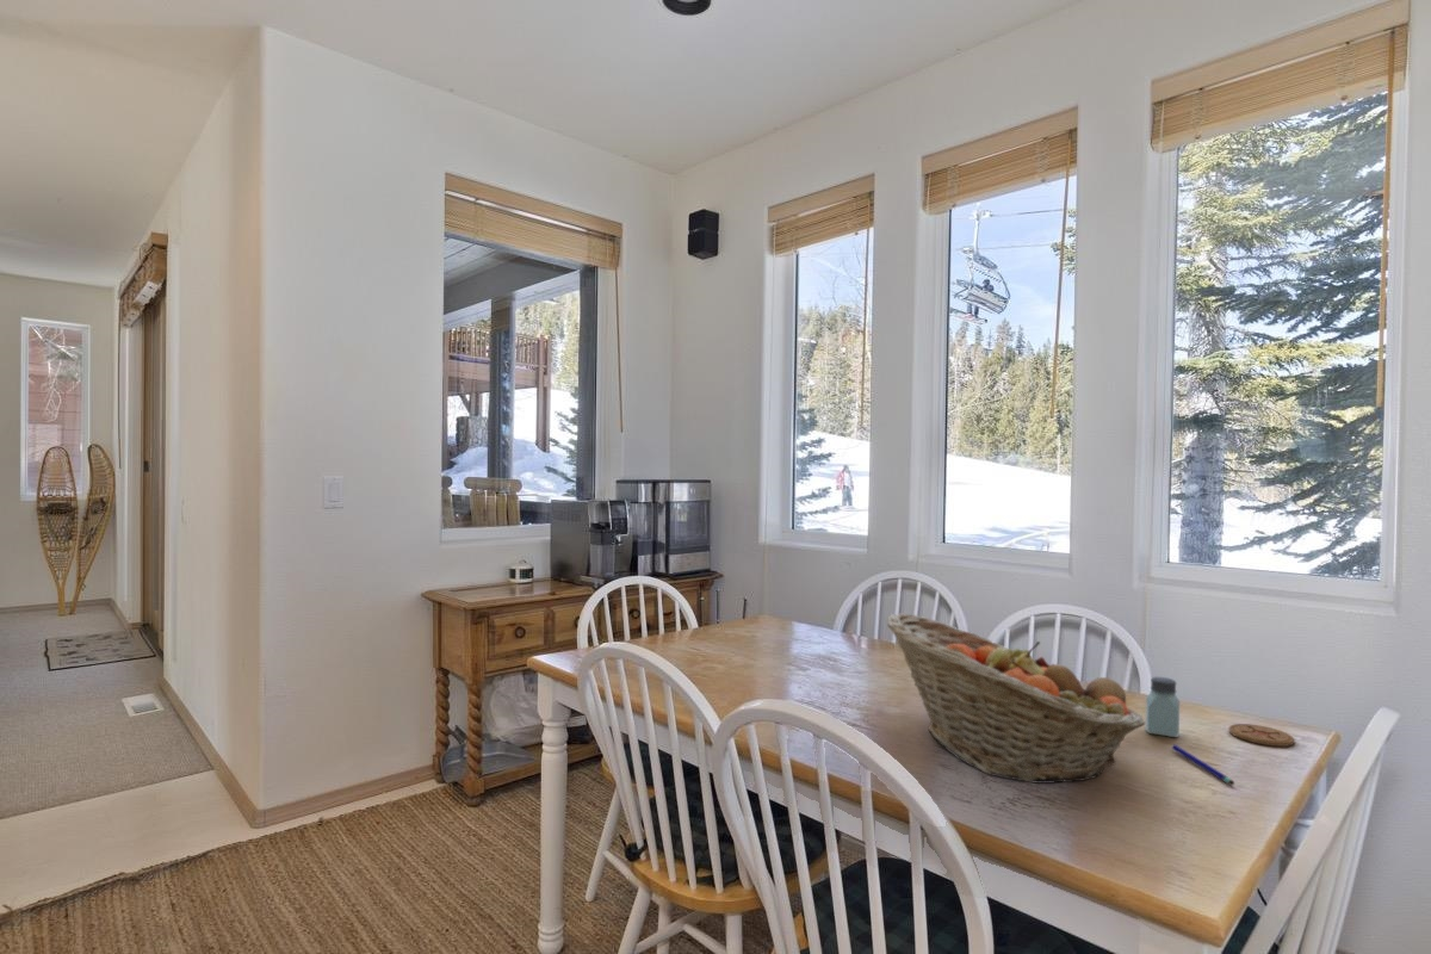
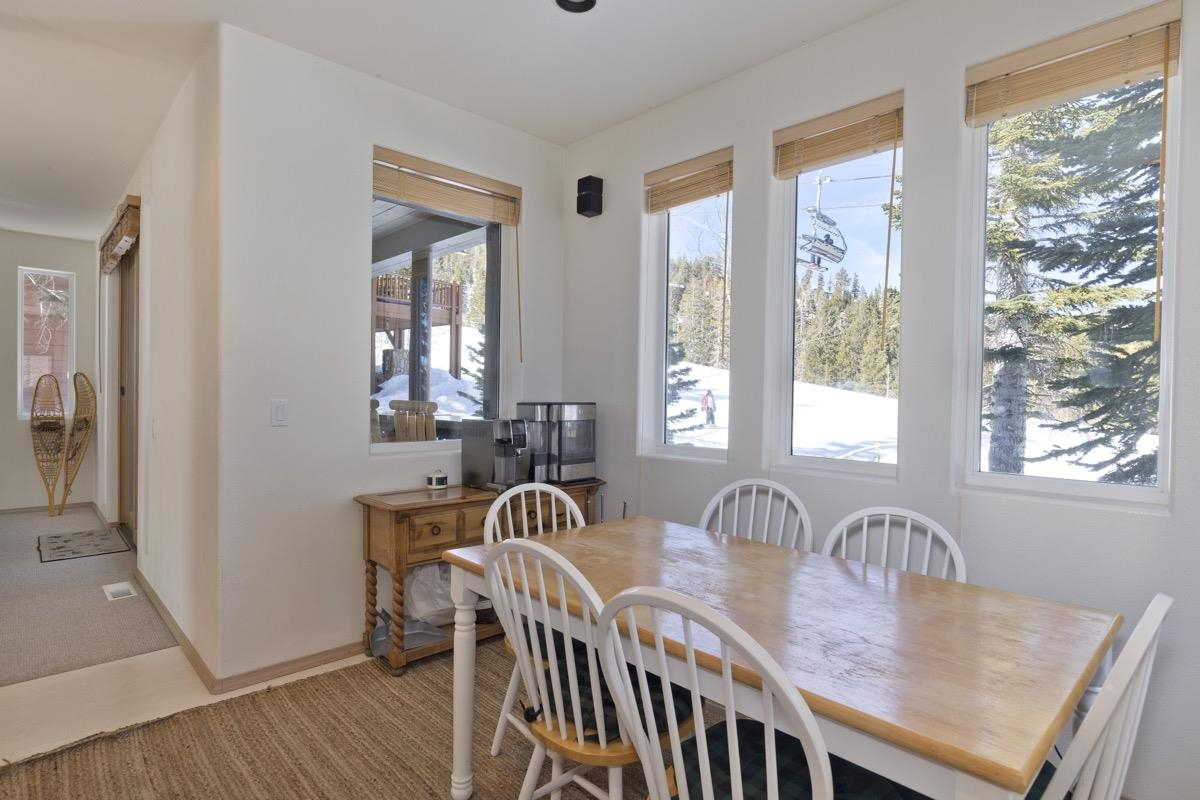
- fruit basket (1002, 684)
- coaster (1260, 735)
- saltshaker (1163, 705)
- pen (1201, 763)
